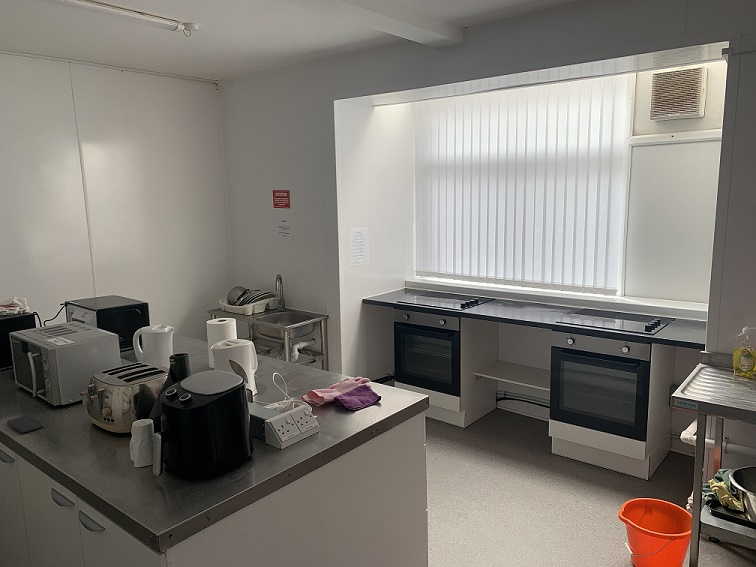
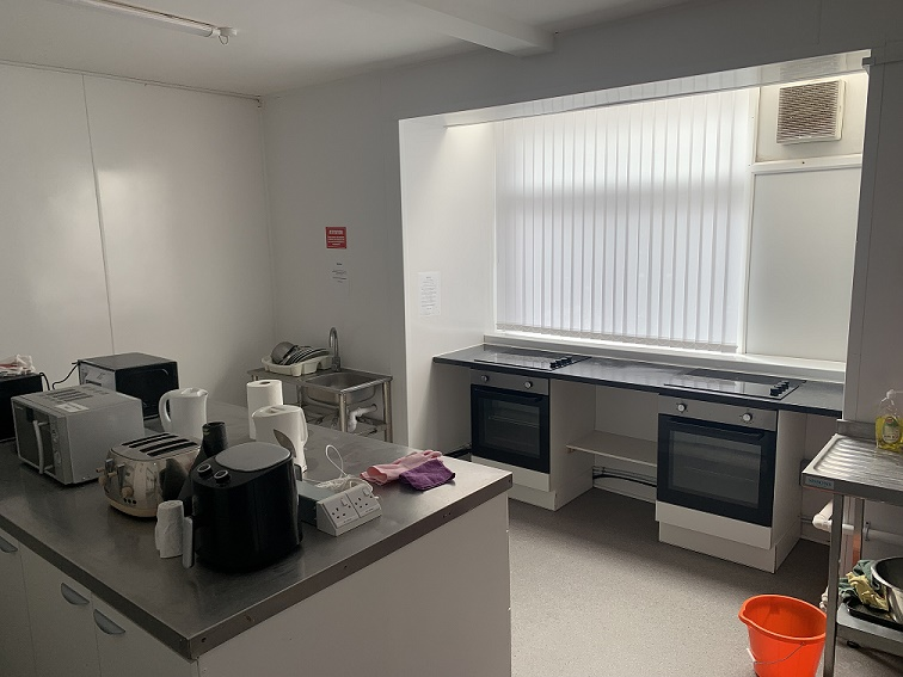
- smartphone (25, 423)
